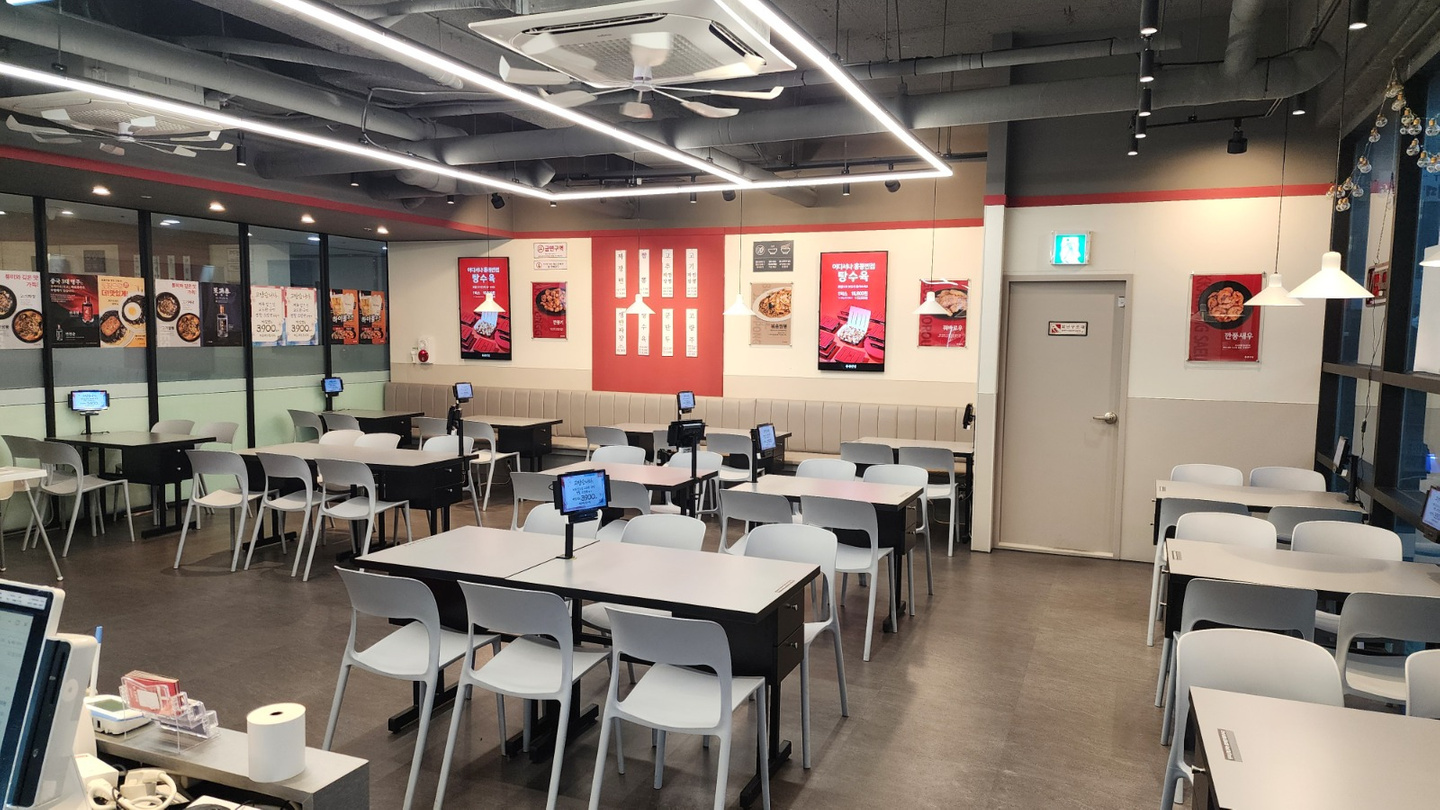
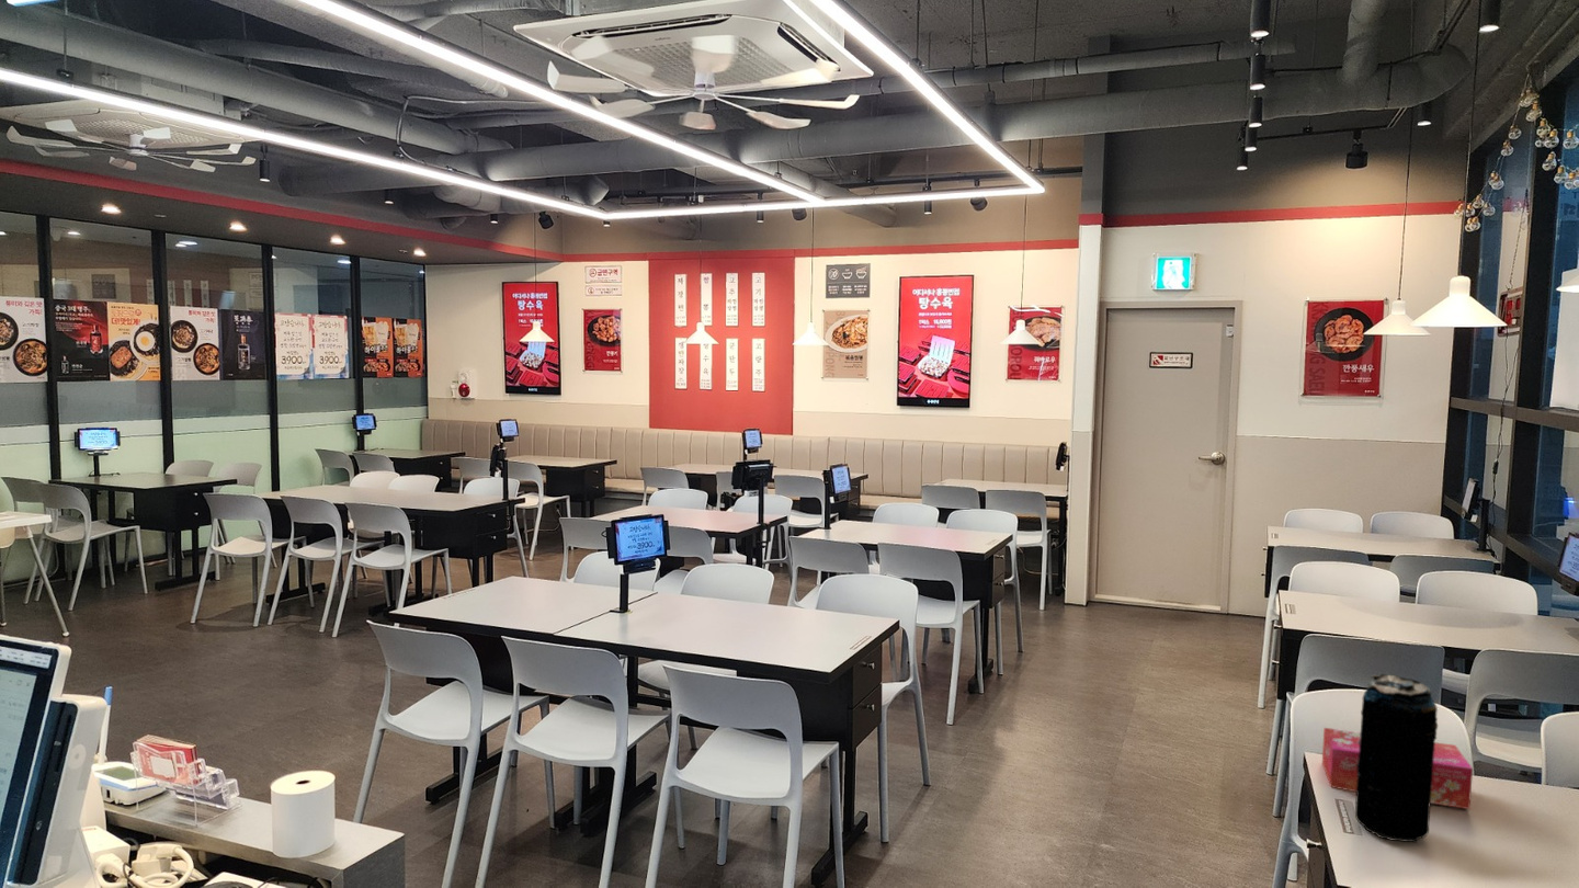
+ tissue box (1358, 762)
+ beverage can (1395, 755)
